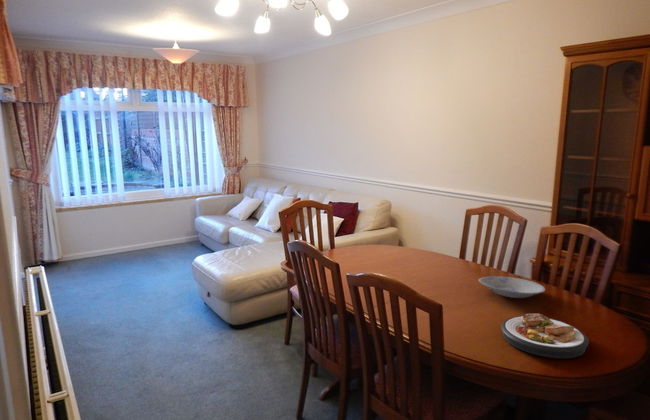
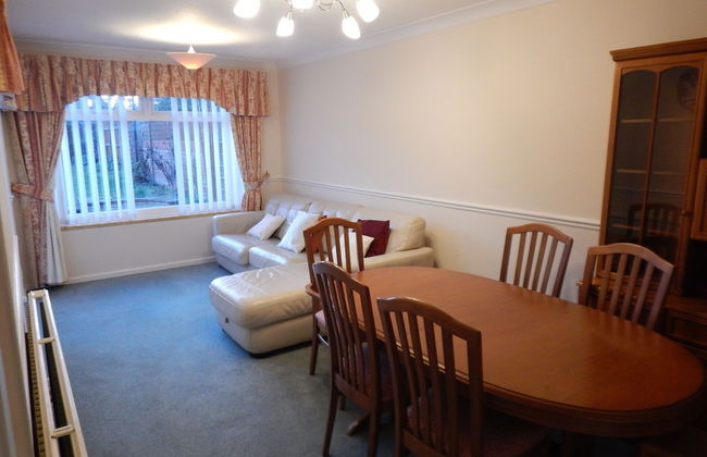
- plate (543, 332)
- bowl (510, 288)
